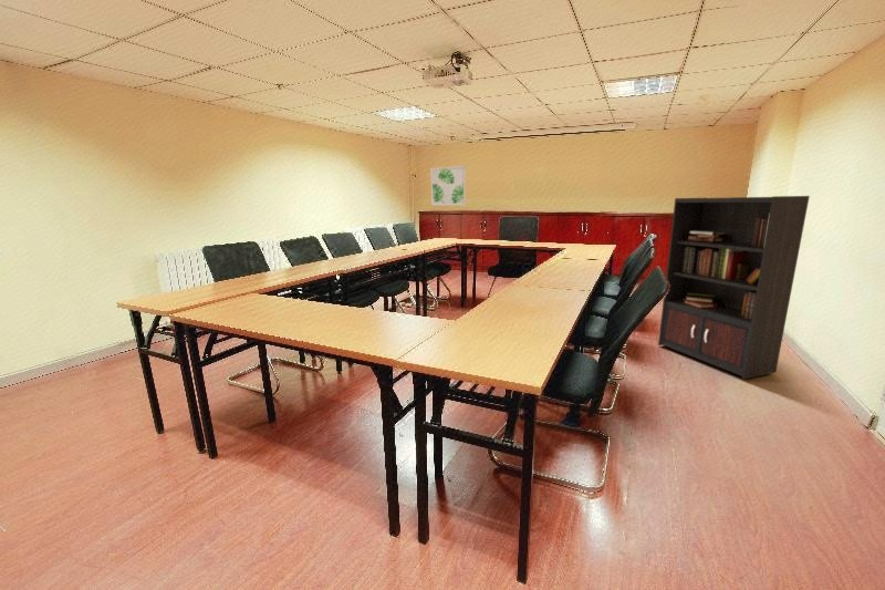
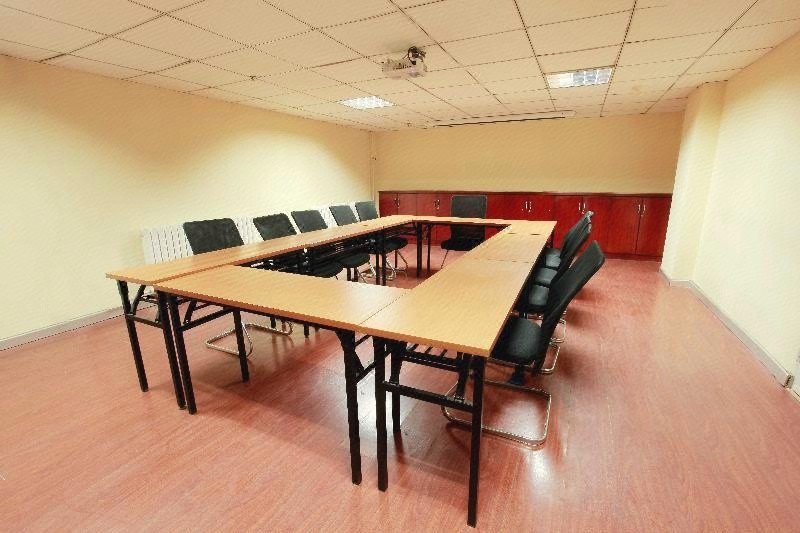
- bookcase (749, 283)
- wall art (447, 186)
